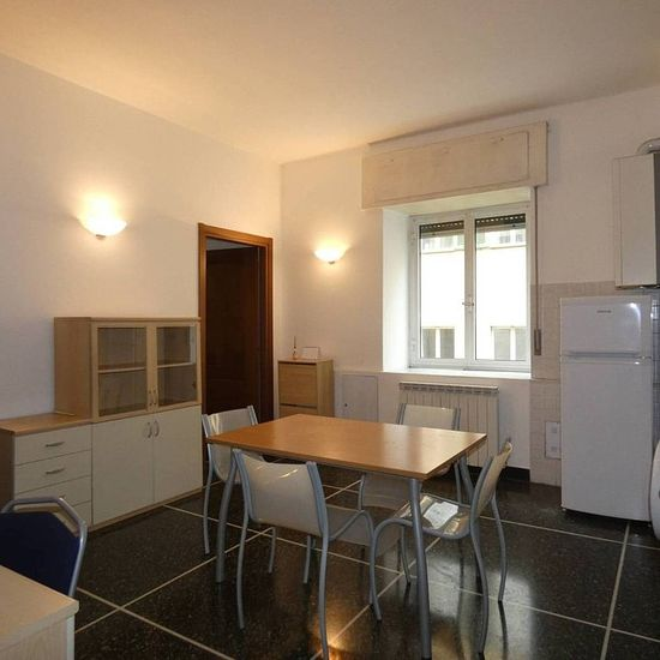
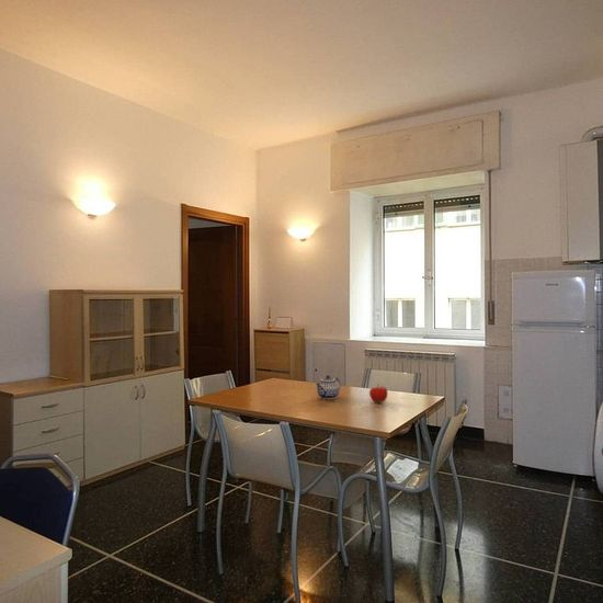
+ fruit (378, 392)
+ teapot (328, 386)
